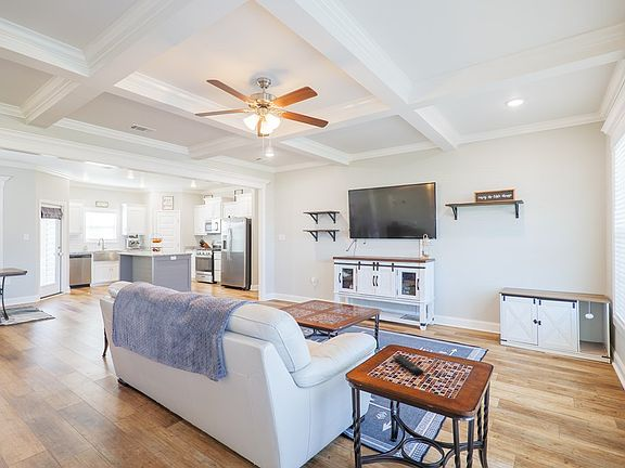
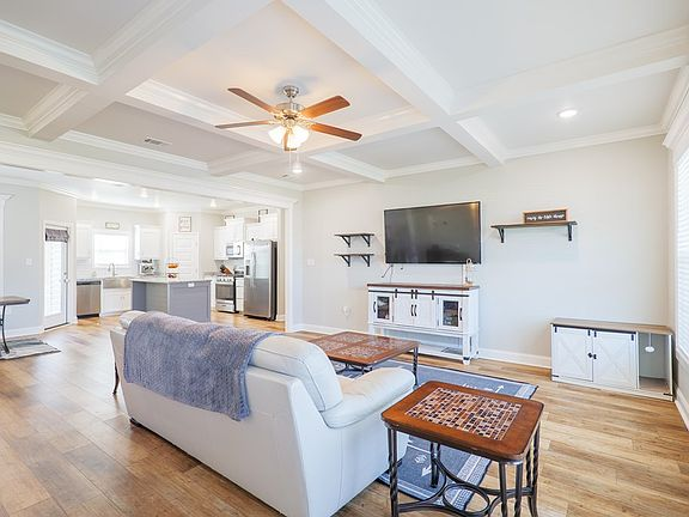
- remote control (407, 364)
